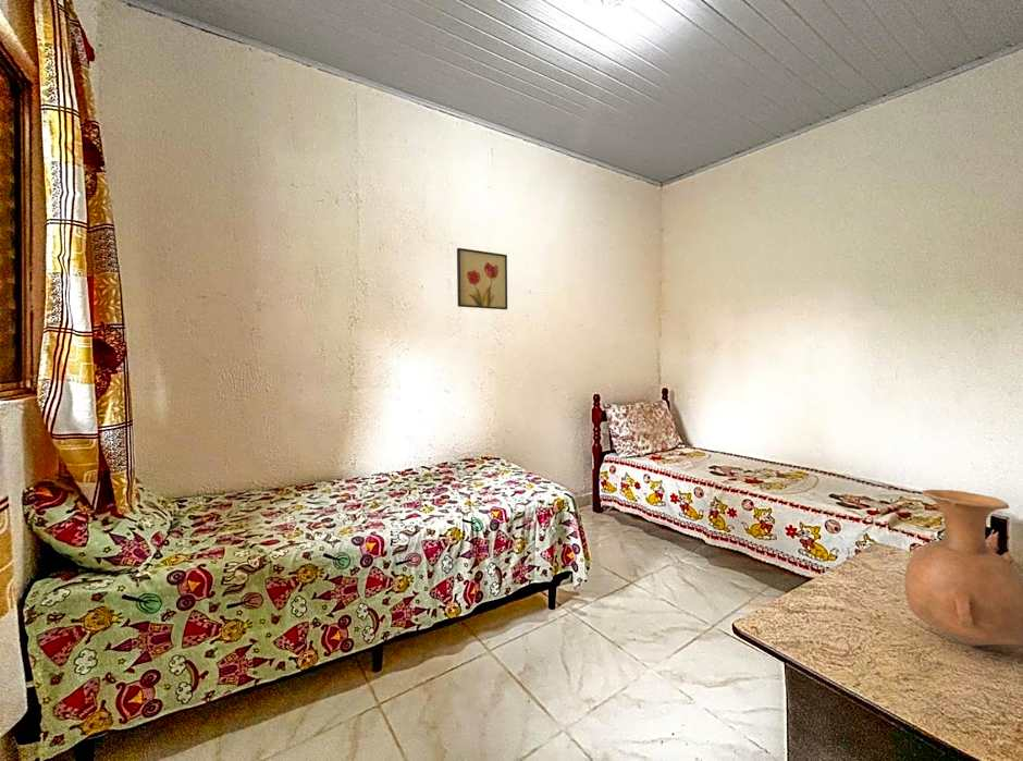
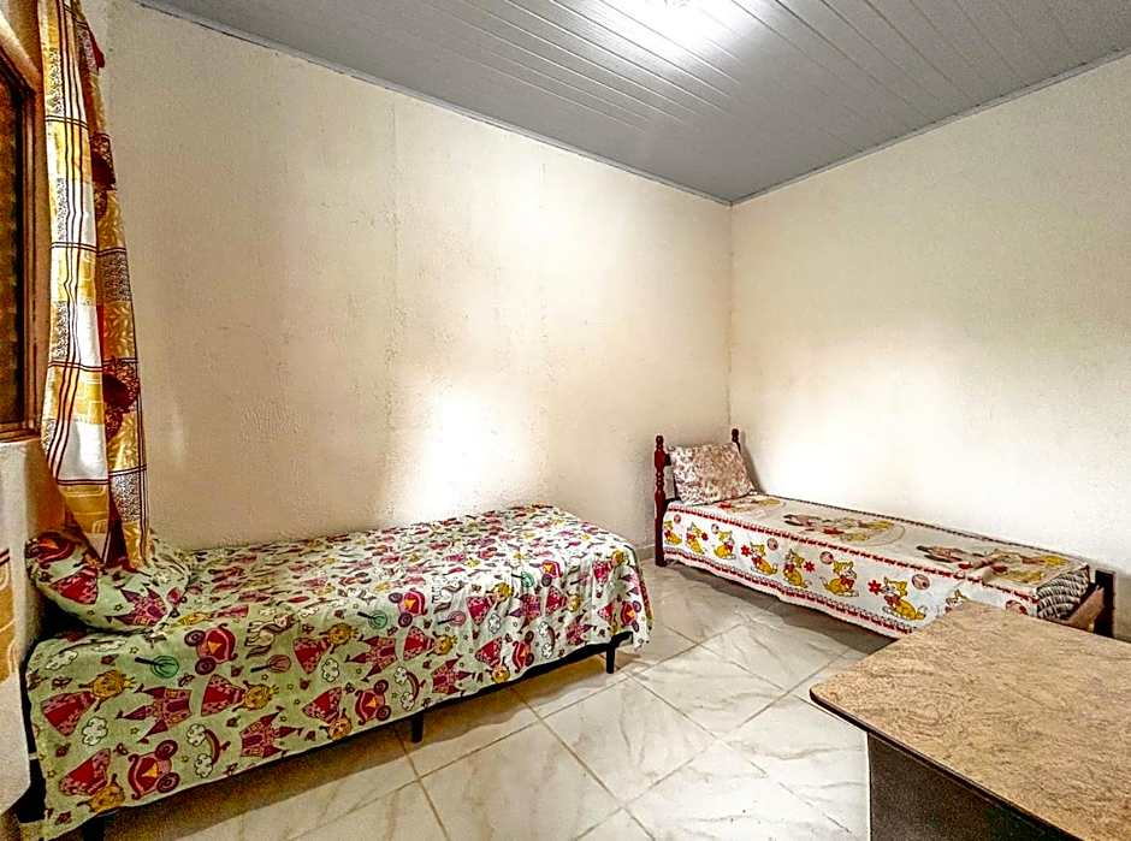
- wall art (482, 280)
- vase (966, 569)
